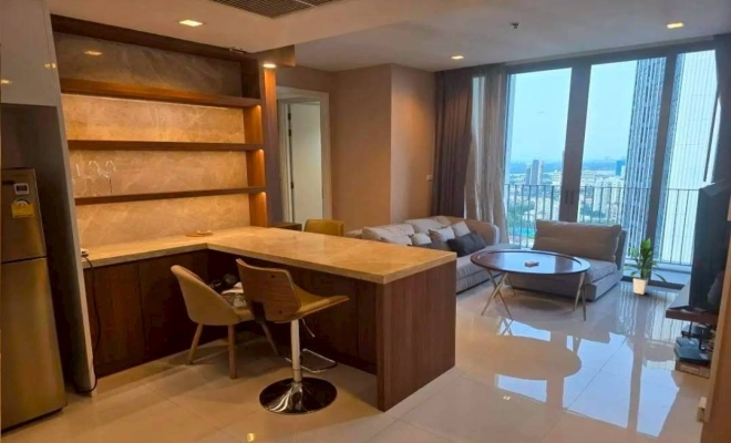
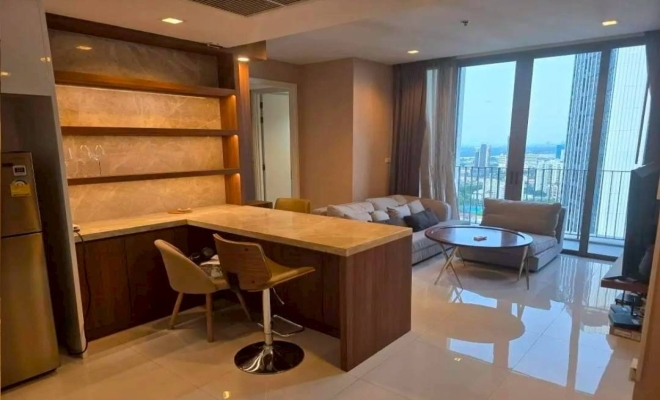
- indoor plant (644, 267)
